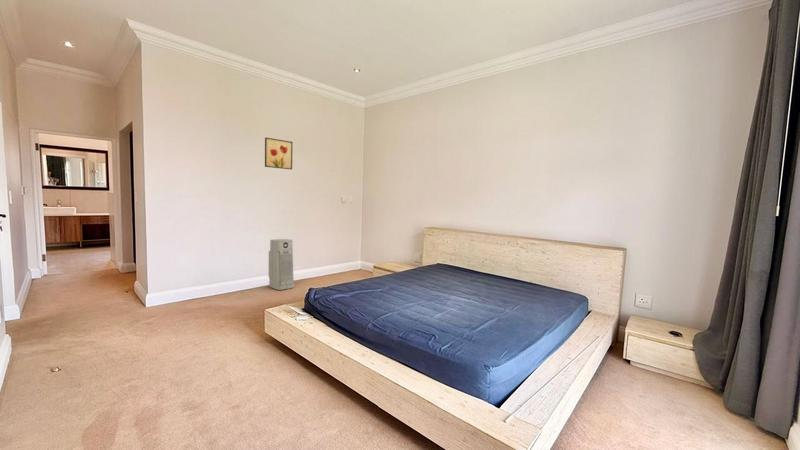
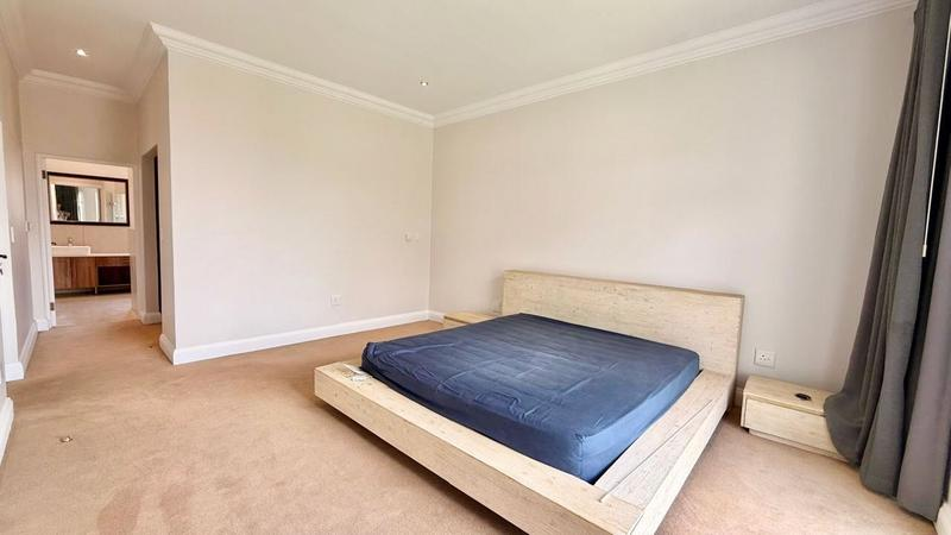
- air purifier (280, 262)
- wall art (278, 154)
